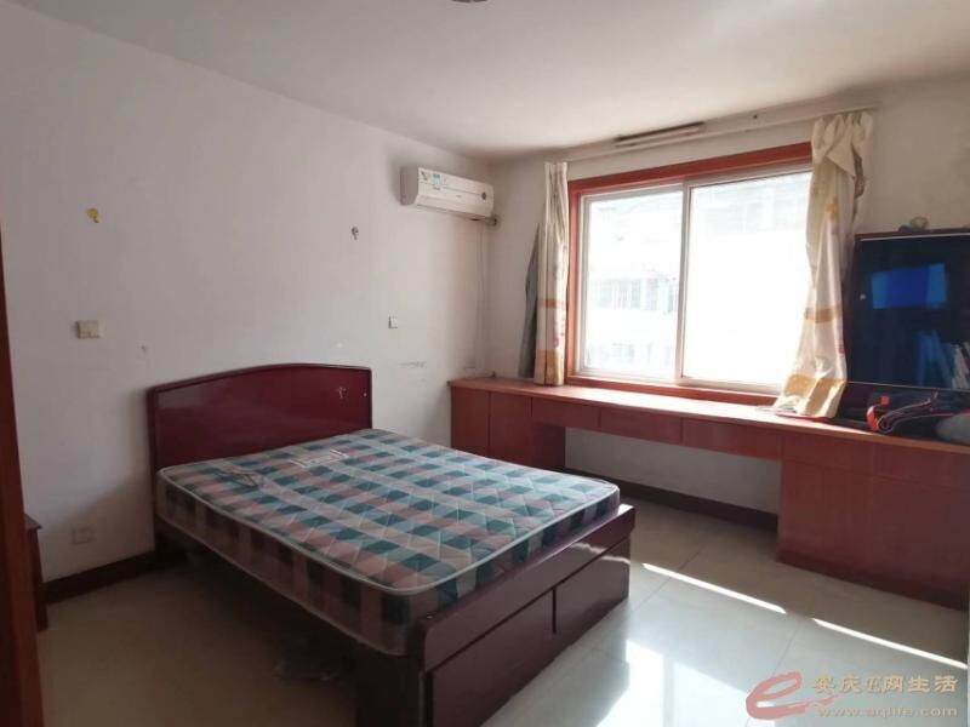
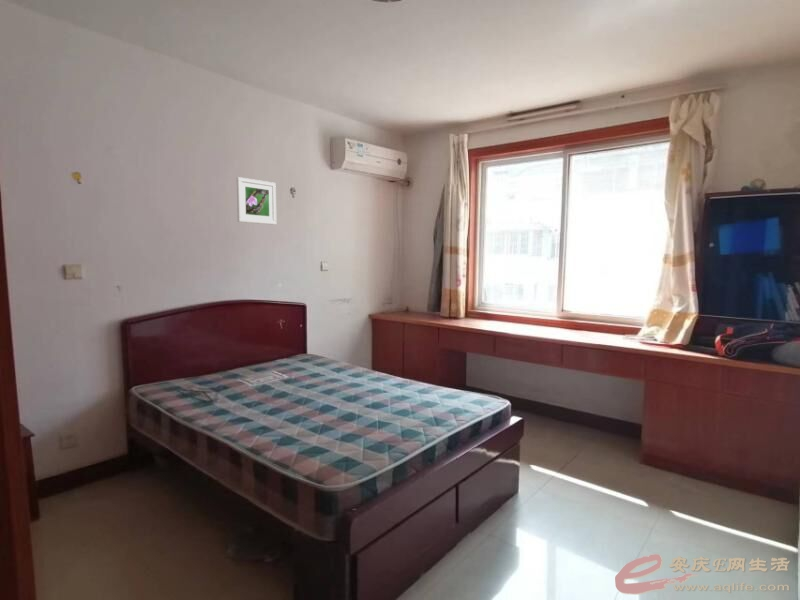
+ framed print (257, 201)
